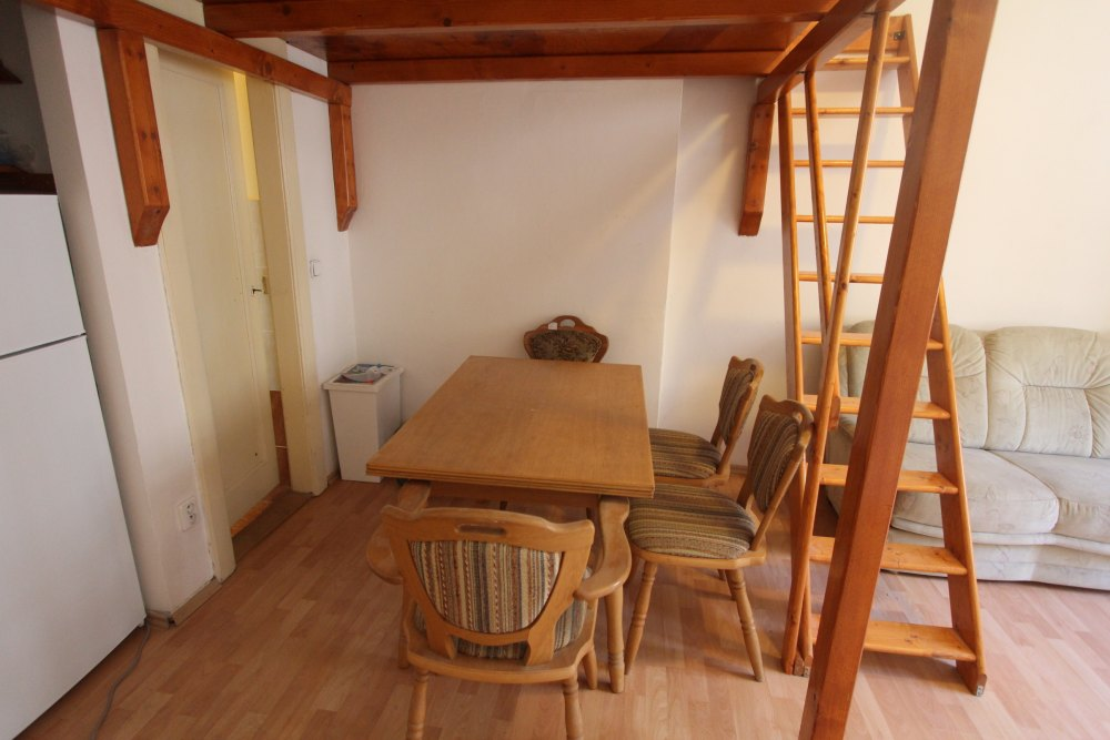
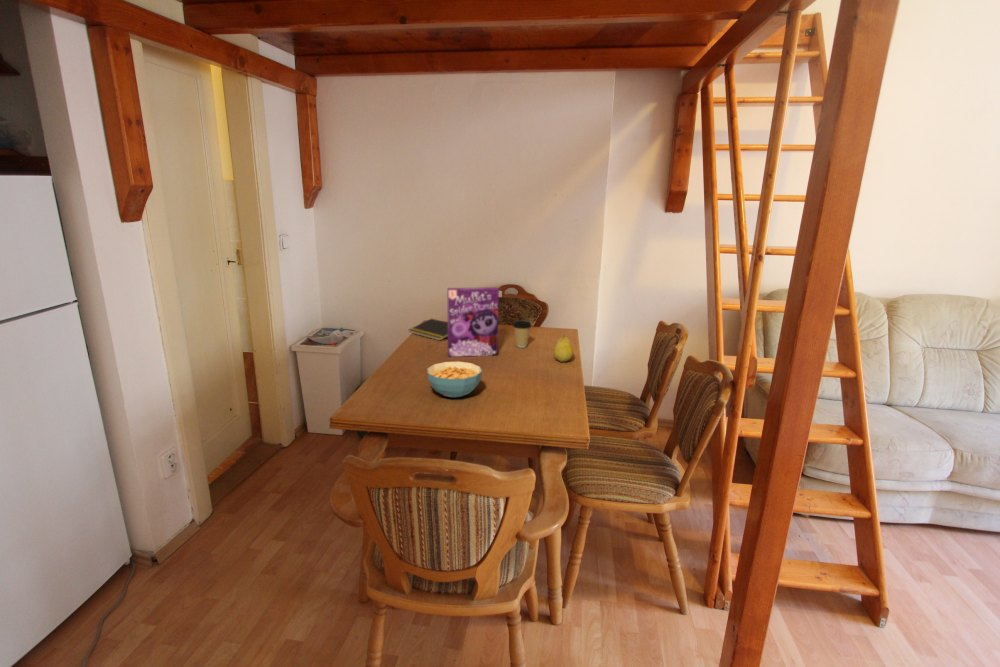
+ cereal box (472, 321)
+ notepad (435, 329)
+ cereal bowl (454, 382)
+ fruit (564, 347)
+ coffee cup (521, 334)
